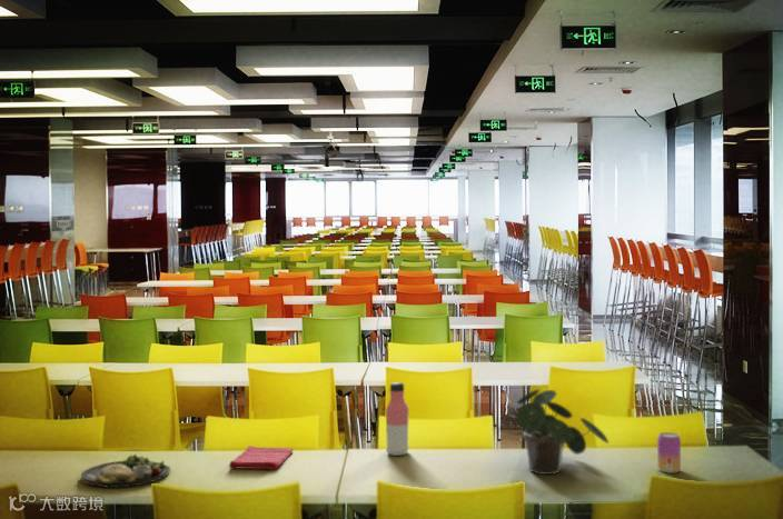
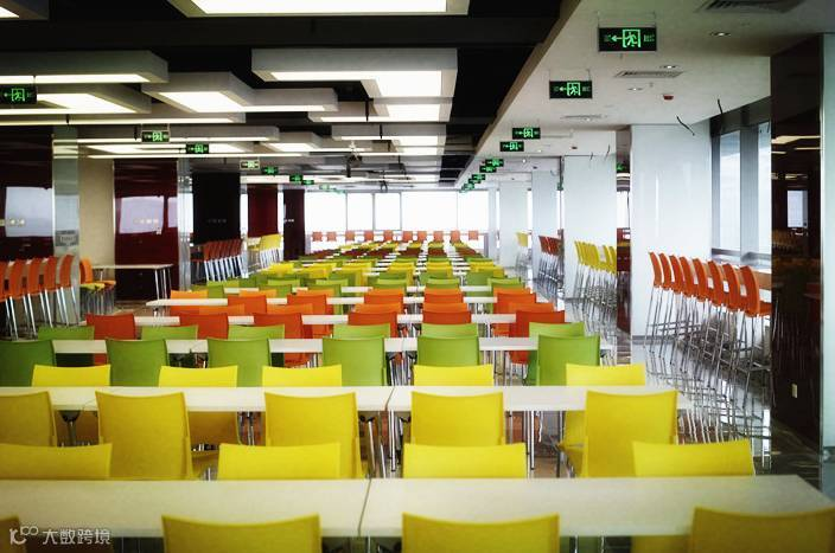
- water bottle (397, 418)
- dinner plate (126, 466)
- dish towel (261, 456)
- potted plant (547, 430)
- beer can (668, 452)
